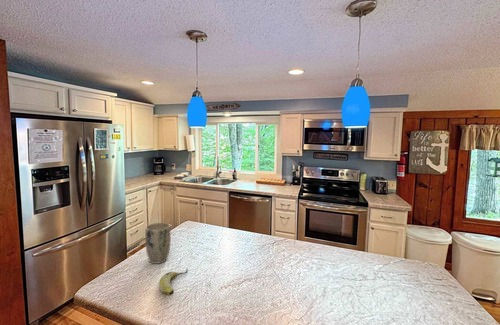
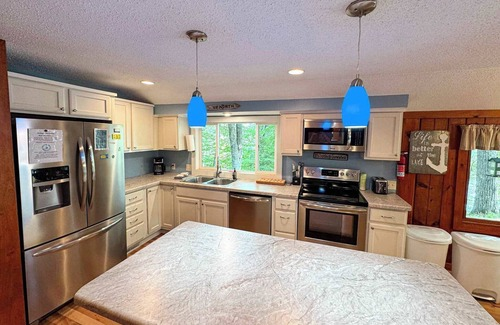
- plant pot (158, 243)
- fruit (171, 279)
